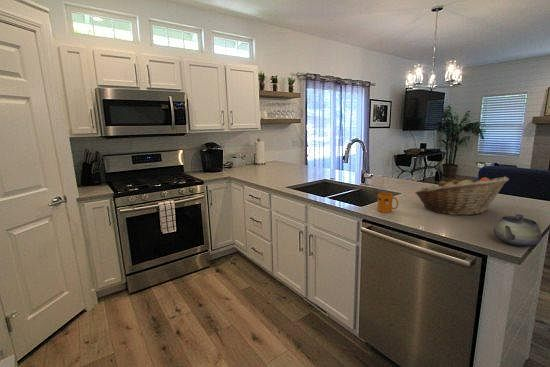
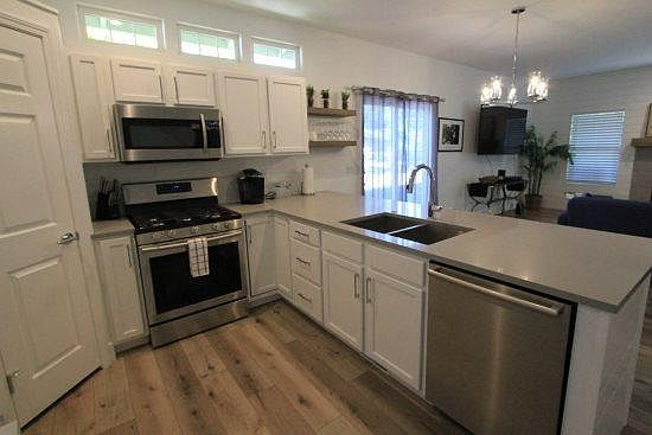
- teapot (516, 228)
- mug (387, 202)
- fruit basket (459, 192)
